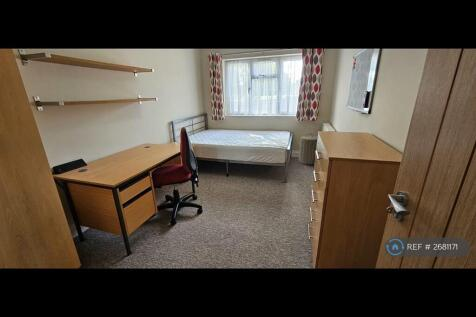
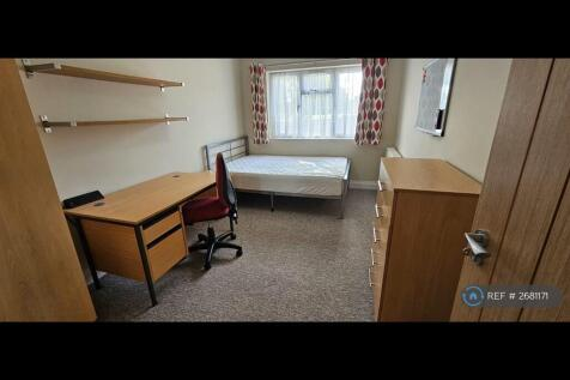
- laundry hamper (308, 148)
